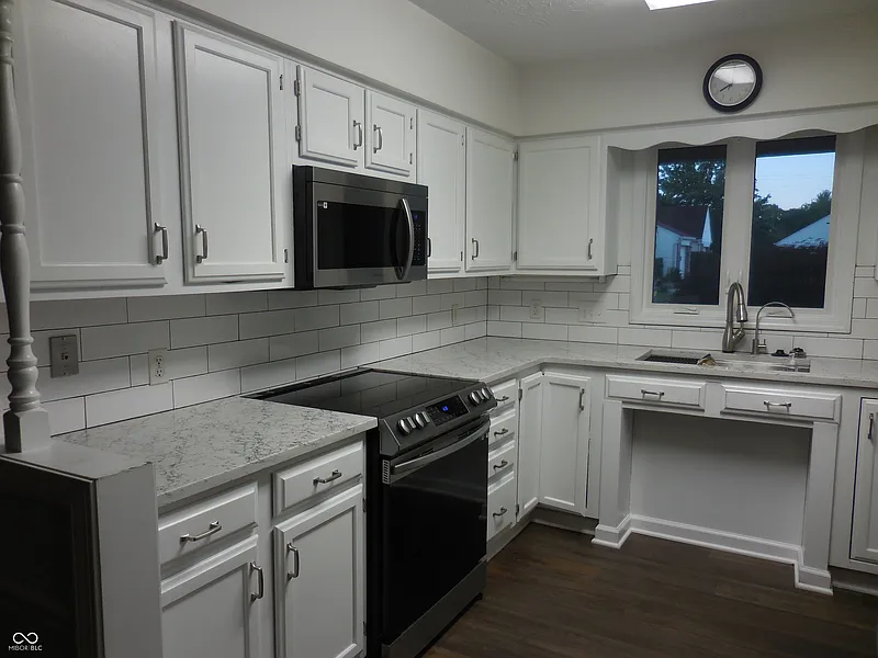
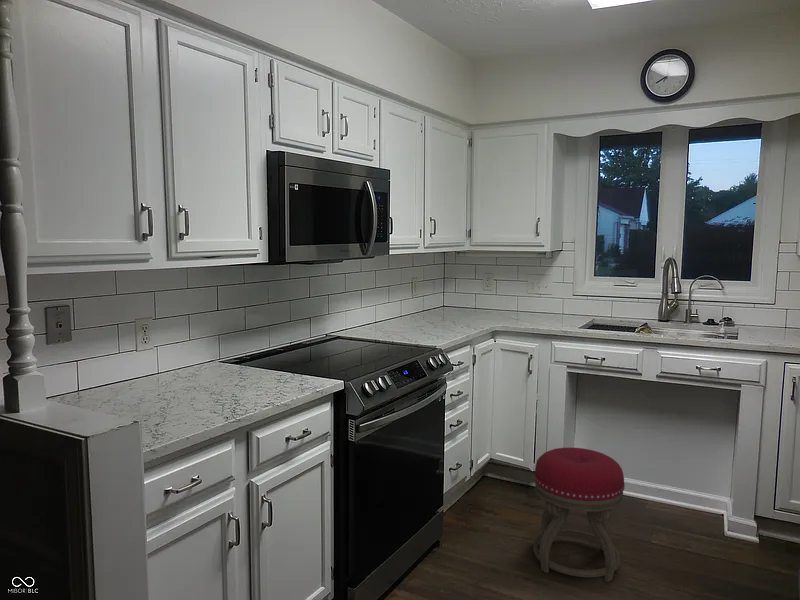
+ stool (577, 509)
